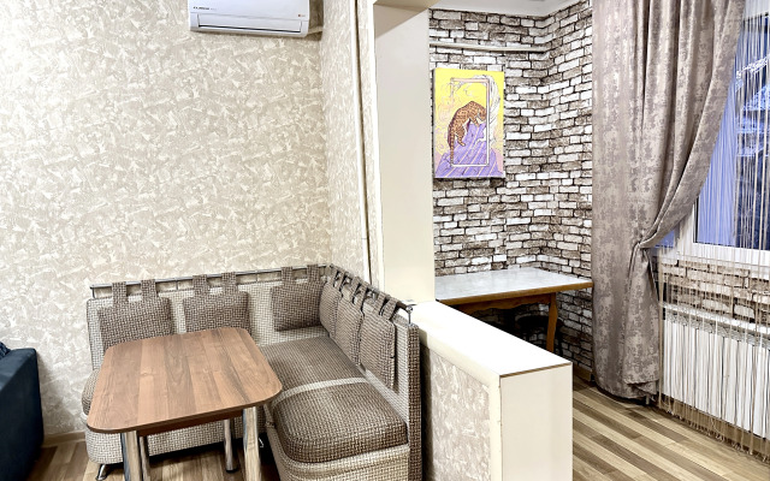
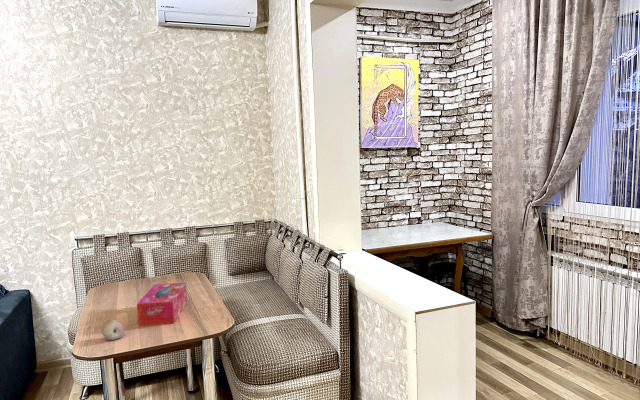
+ tissue box (163, 302)
+ fruit (112, 328)
